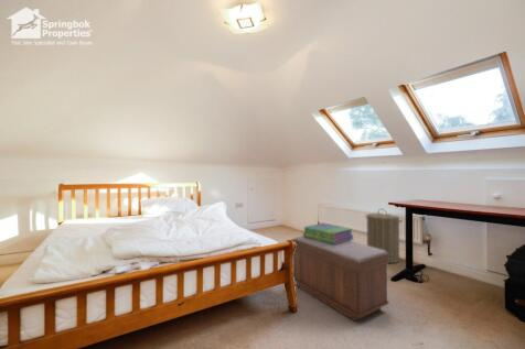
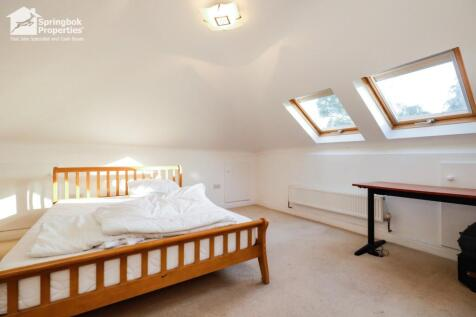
- laundry hamper (383, 233)
- stack of books (328, 232)
- bench (335, 269)
